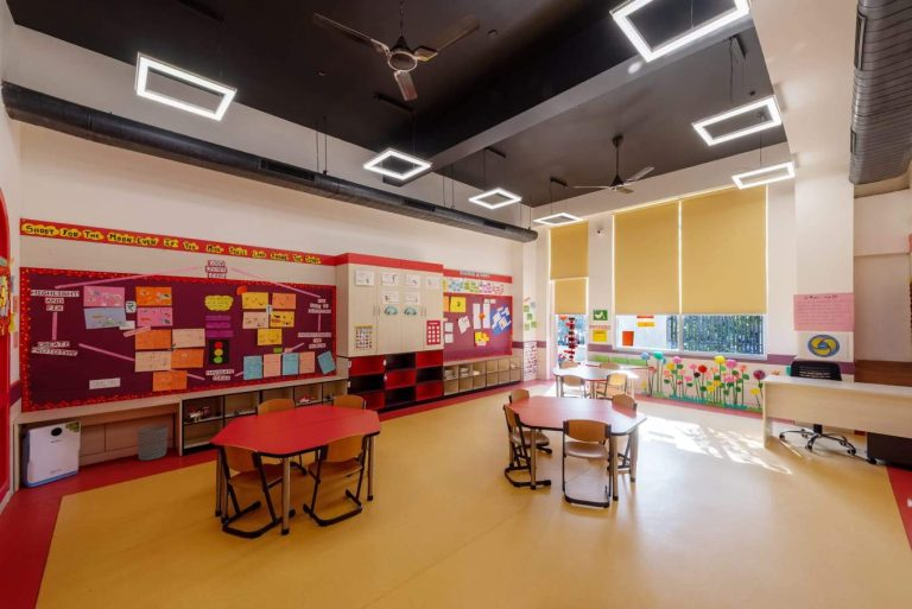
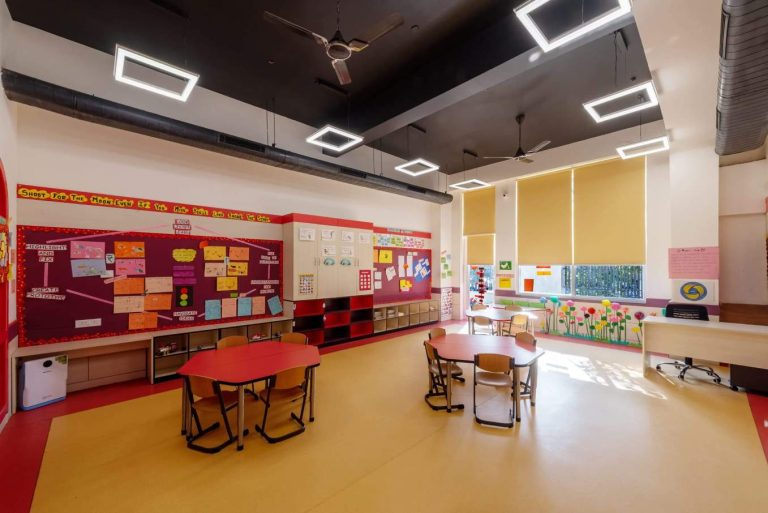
- waste bin (152, 442)
